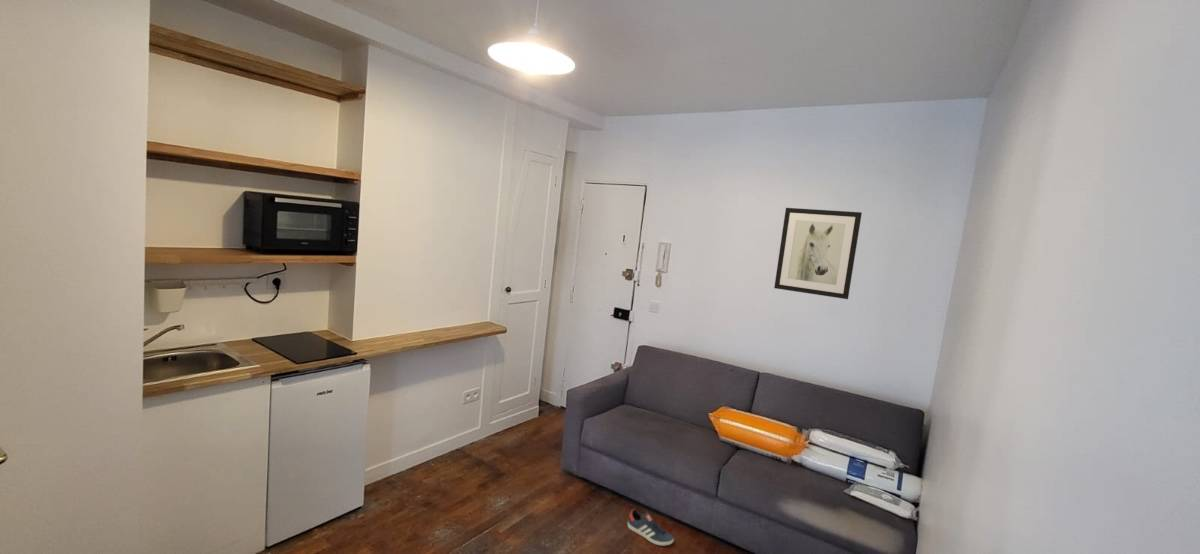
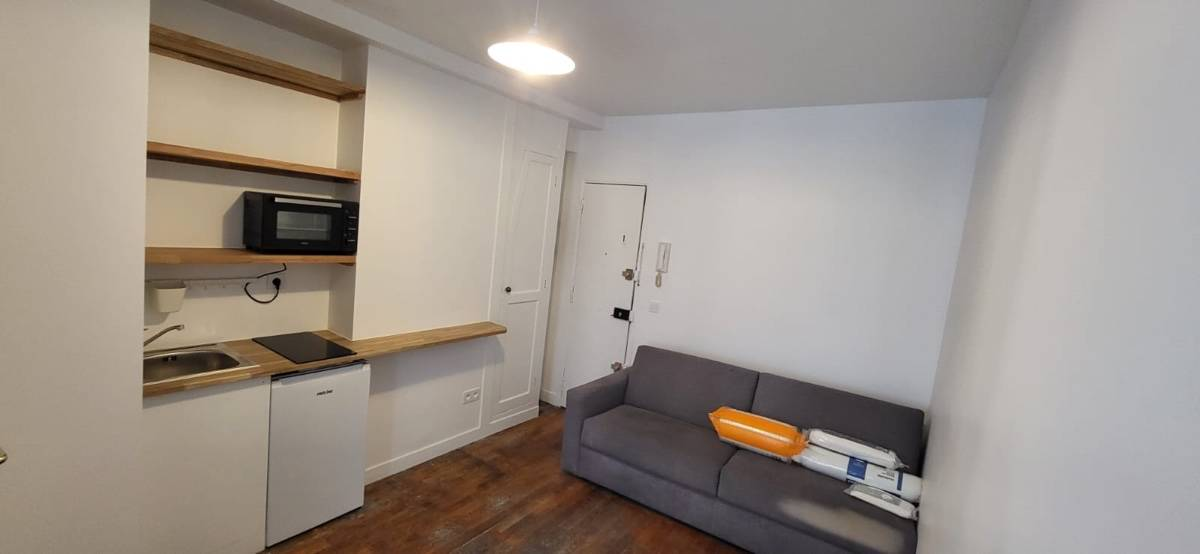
- sneaker (650, 525)
- wall art (816, 252)
